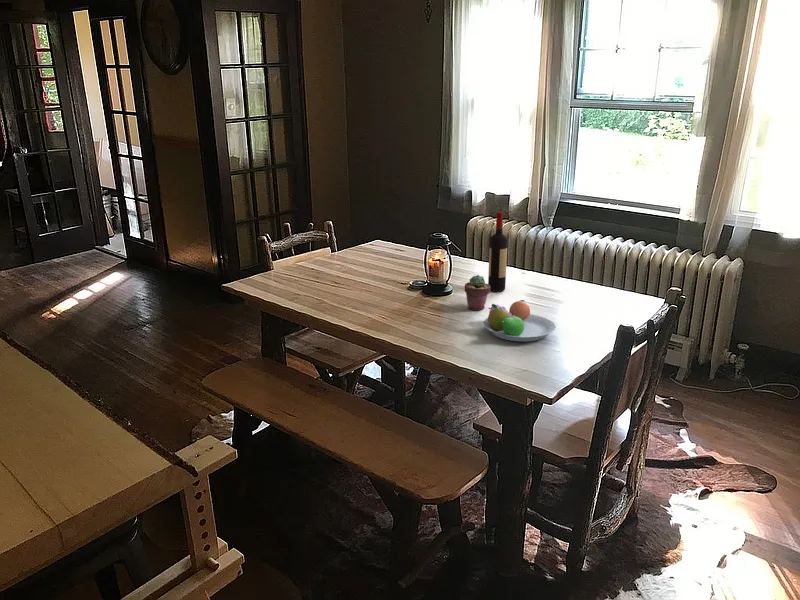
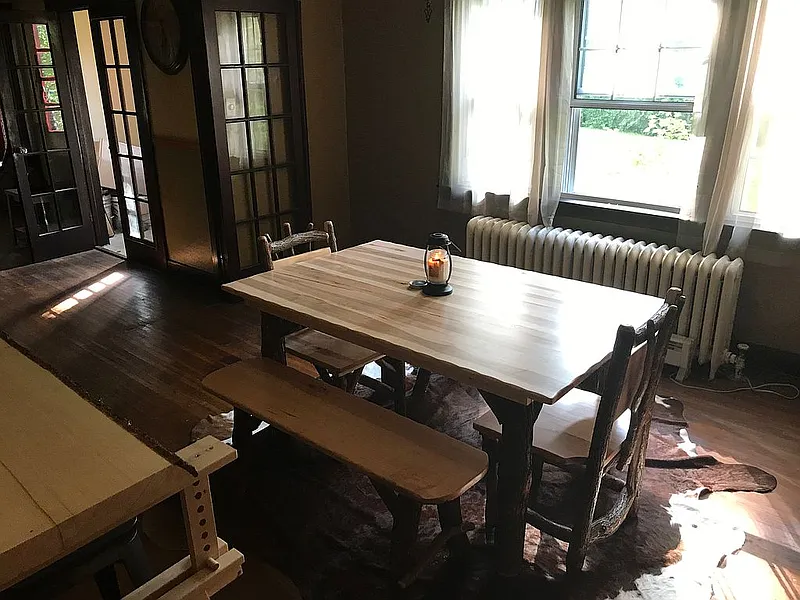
- potted succulent (477, 291)
- wine bottle (498, 251)
- fruit bowl (517, 318)
